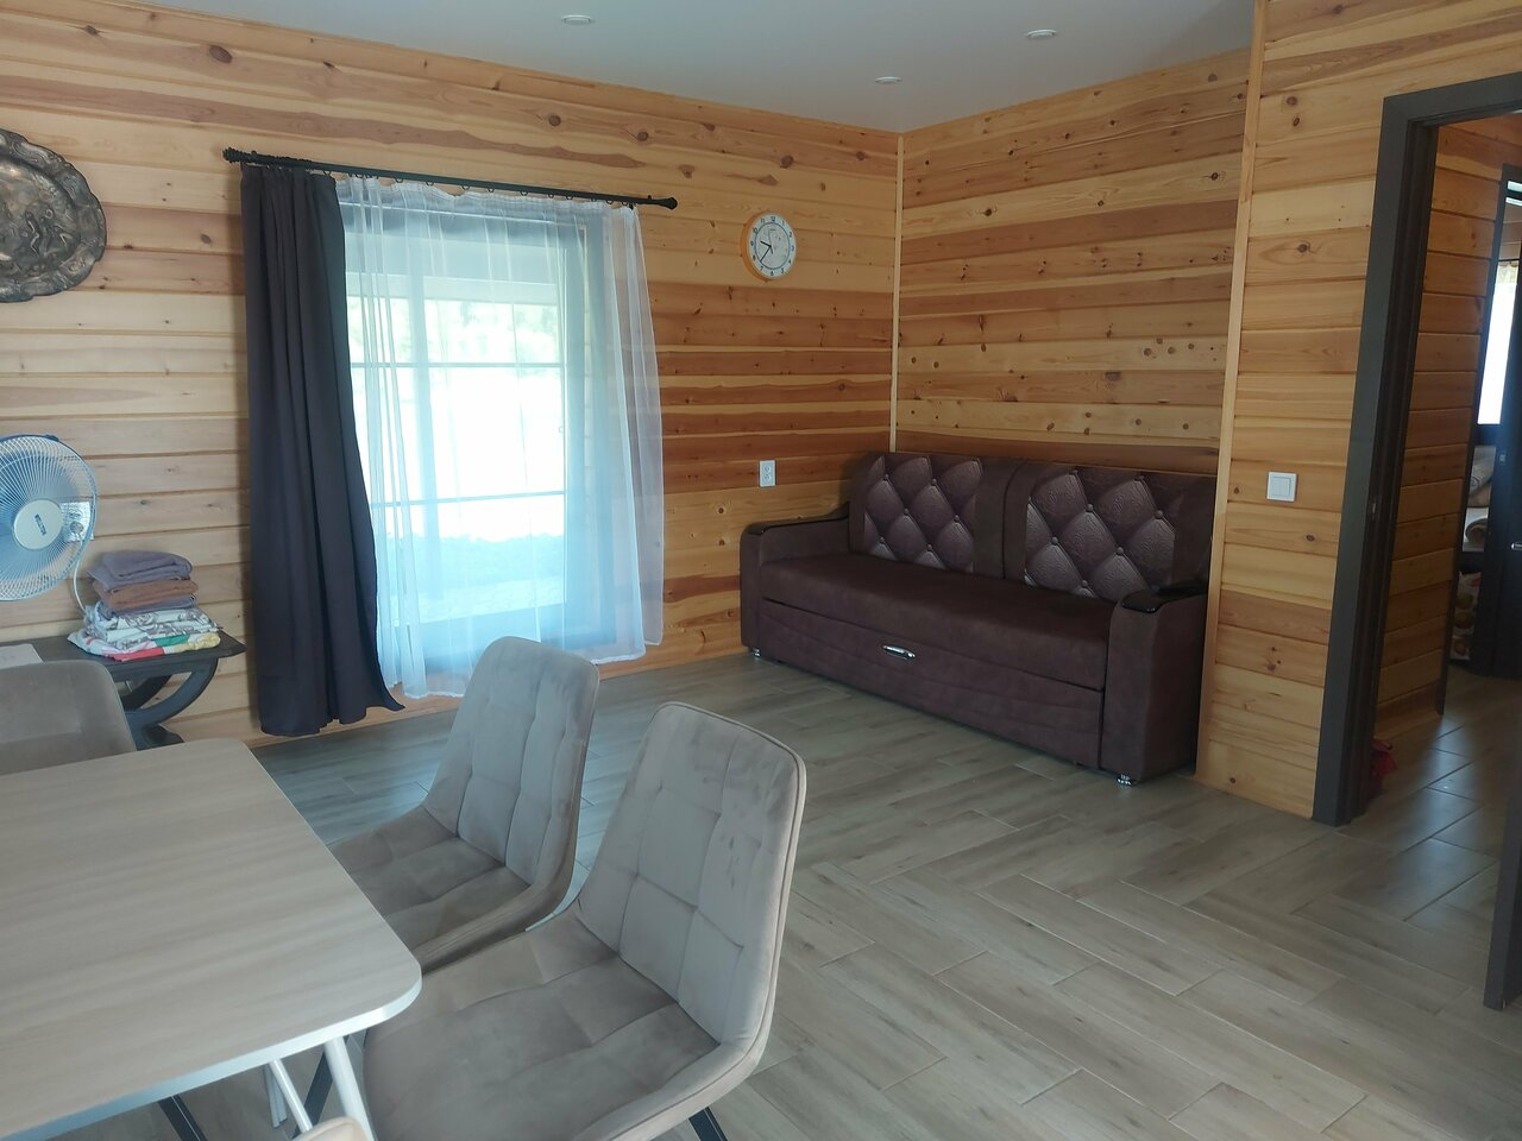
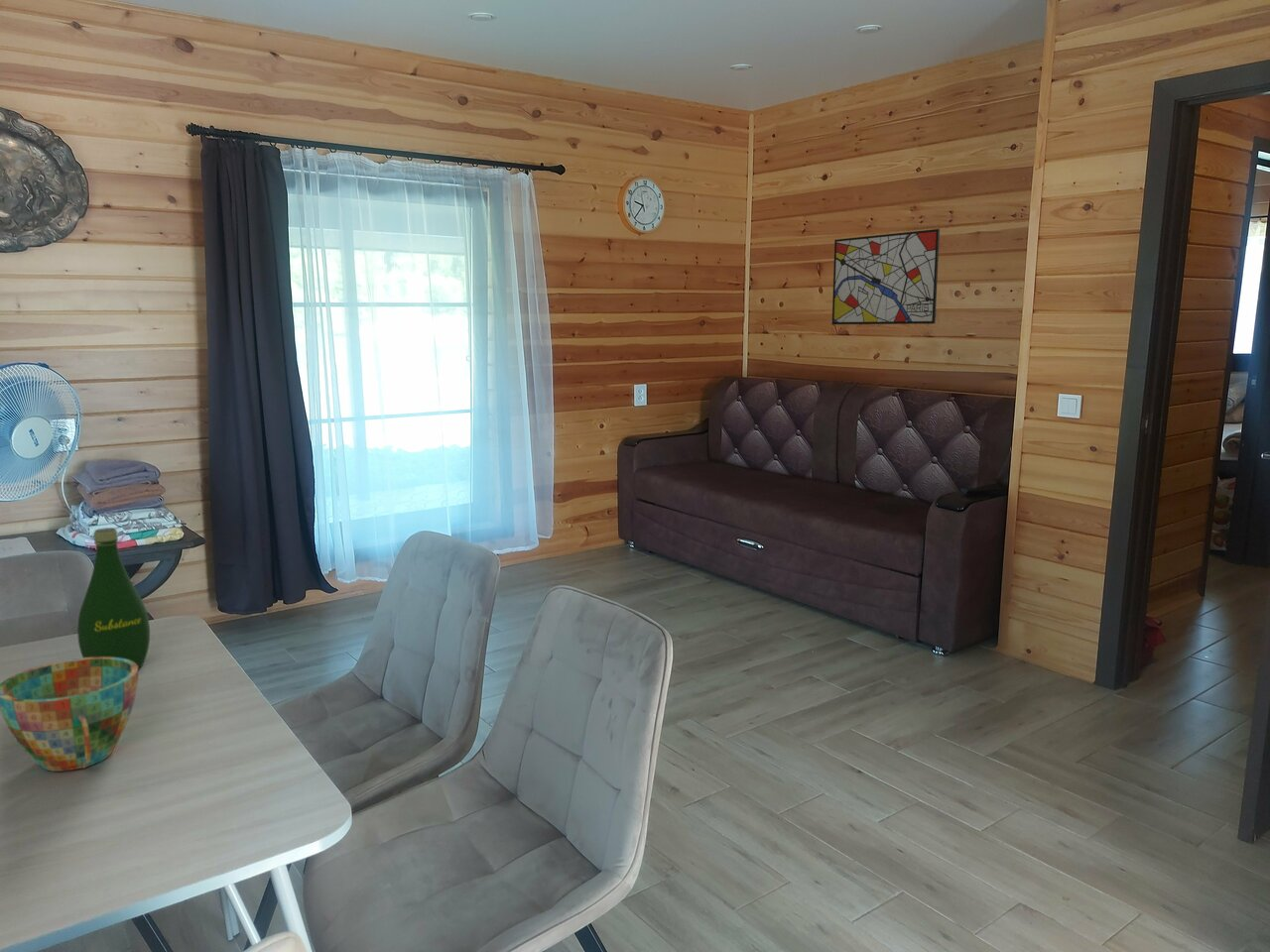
+ cup (75, 723)
+ wall art (882, 280)
+ bottle (111, 599)
